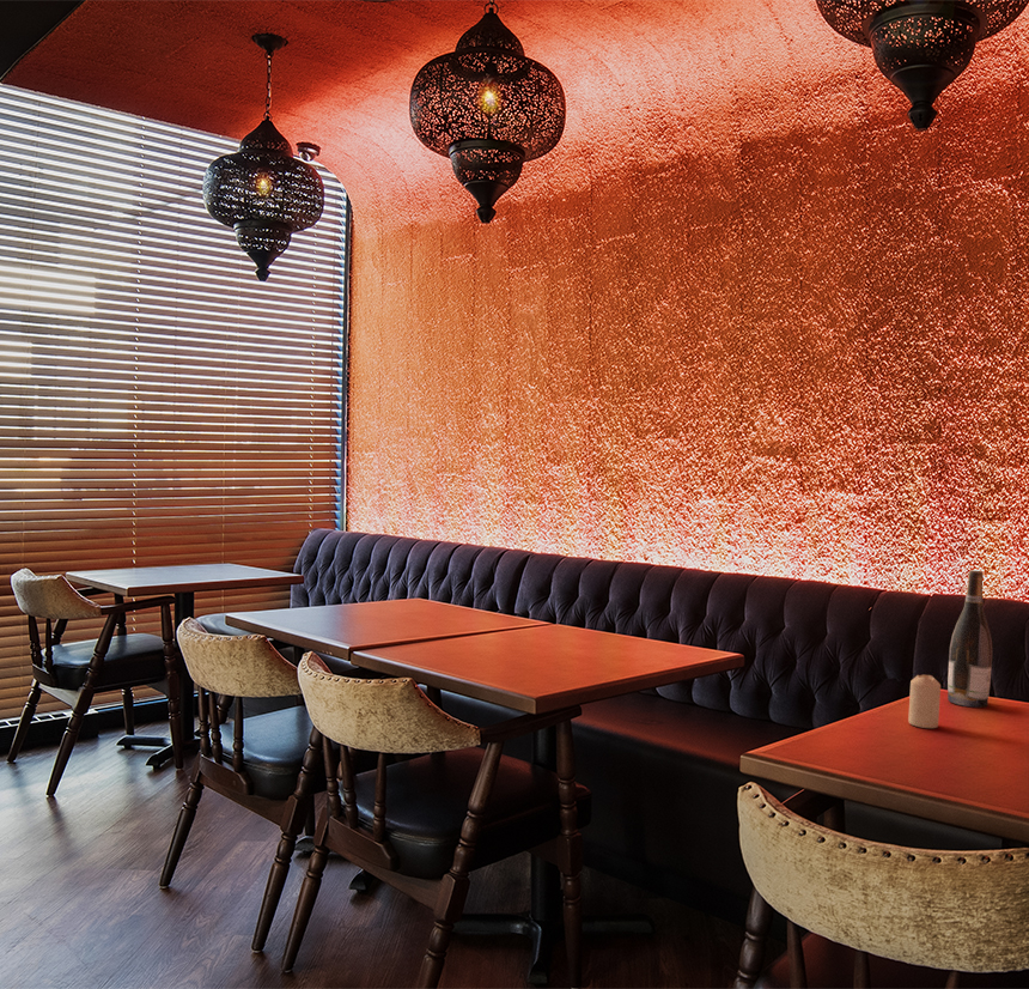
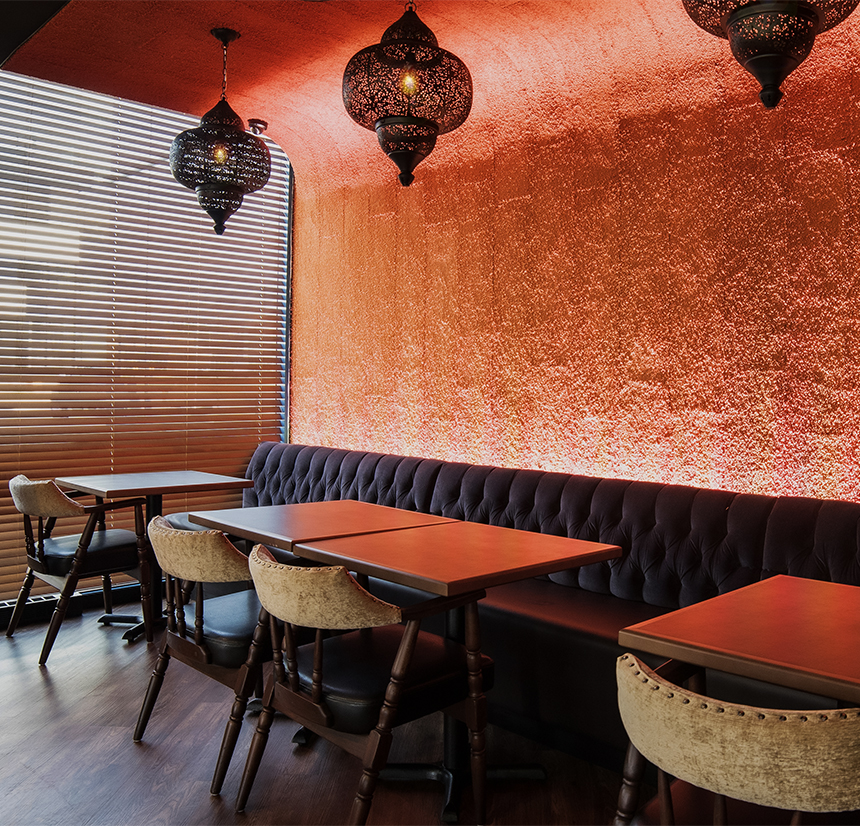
- wine bottle (972, 637)
- candle (924, 699)
